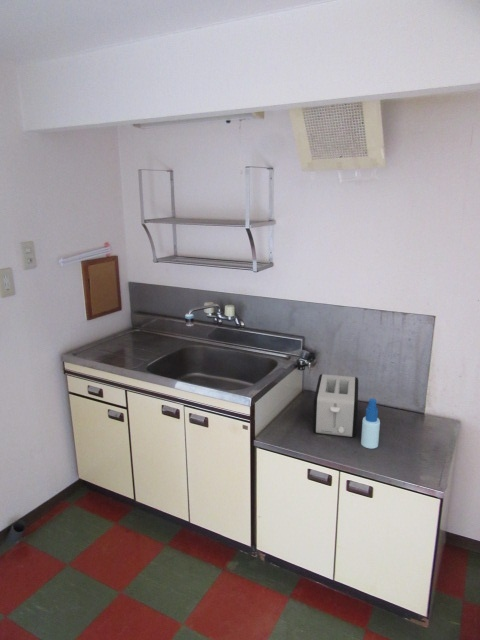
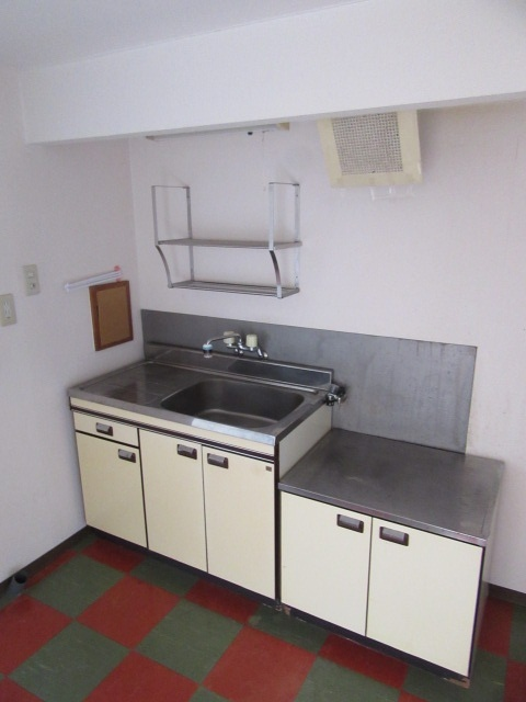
- spray bottle (371, 422)
- toaster (336, 403)
